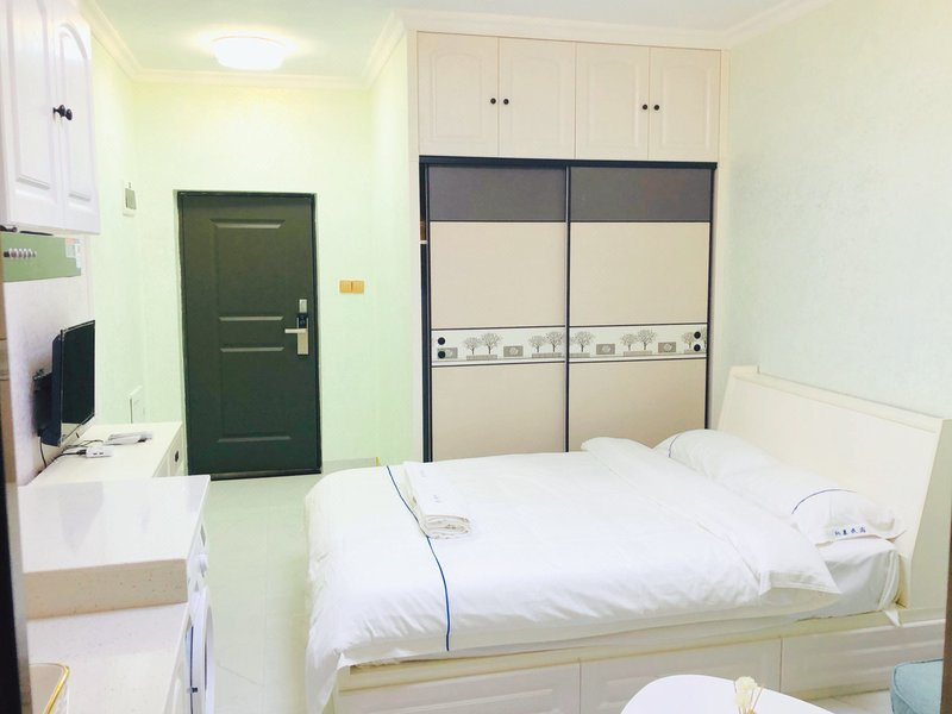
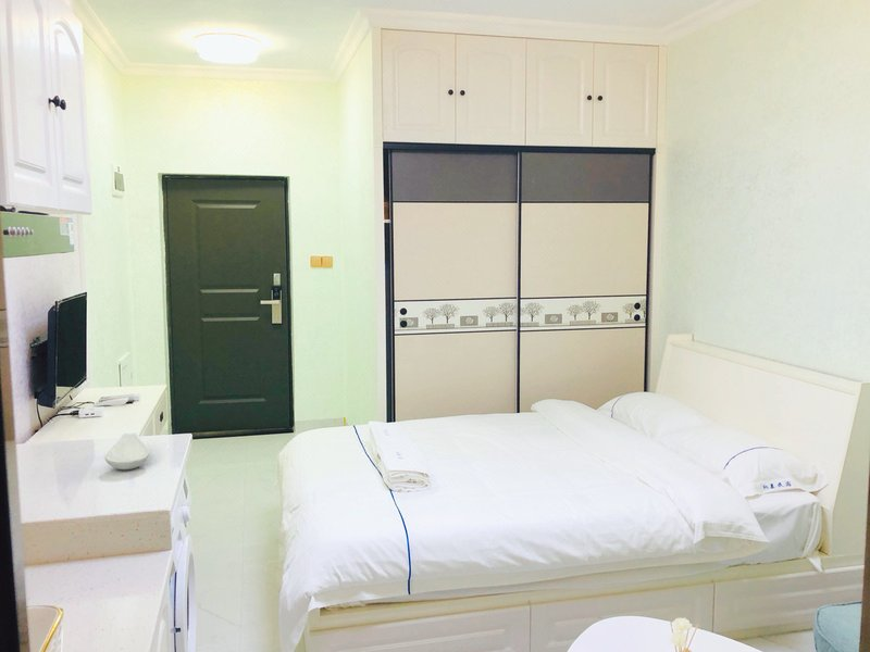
+ spoon rest (128, 449)
